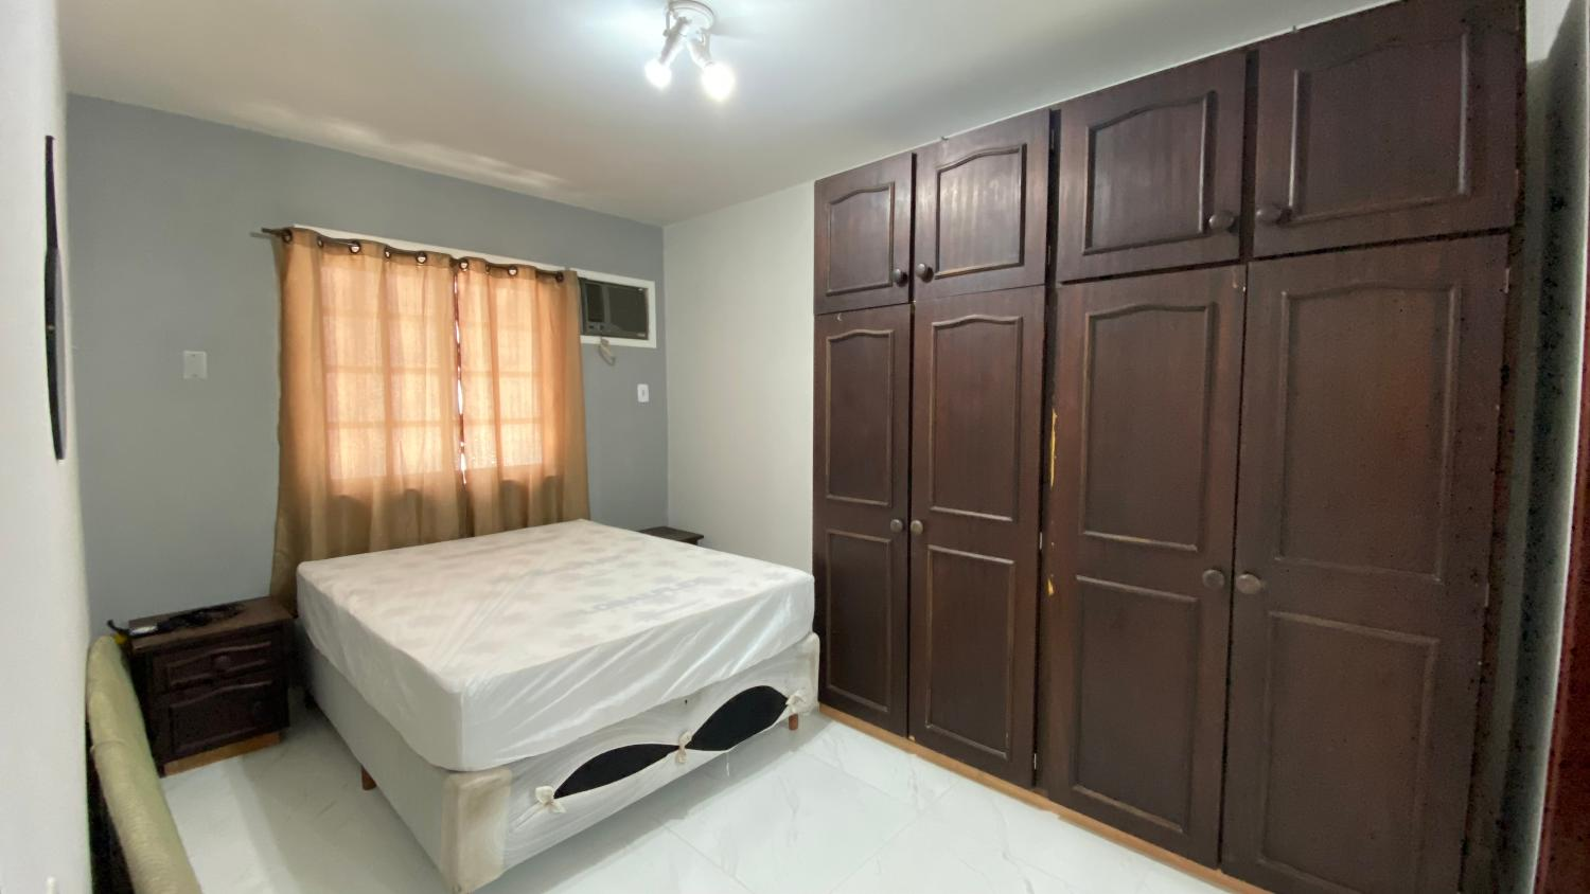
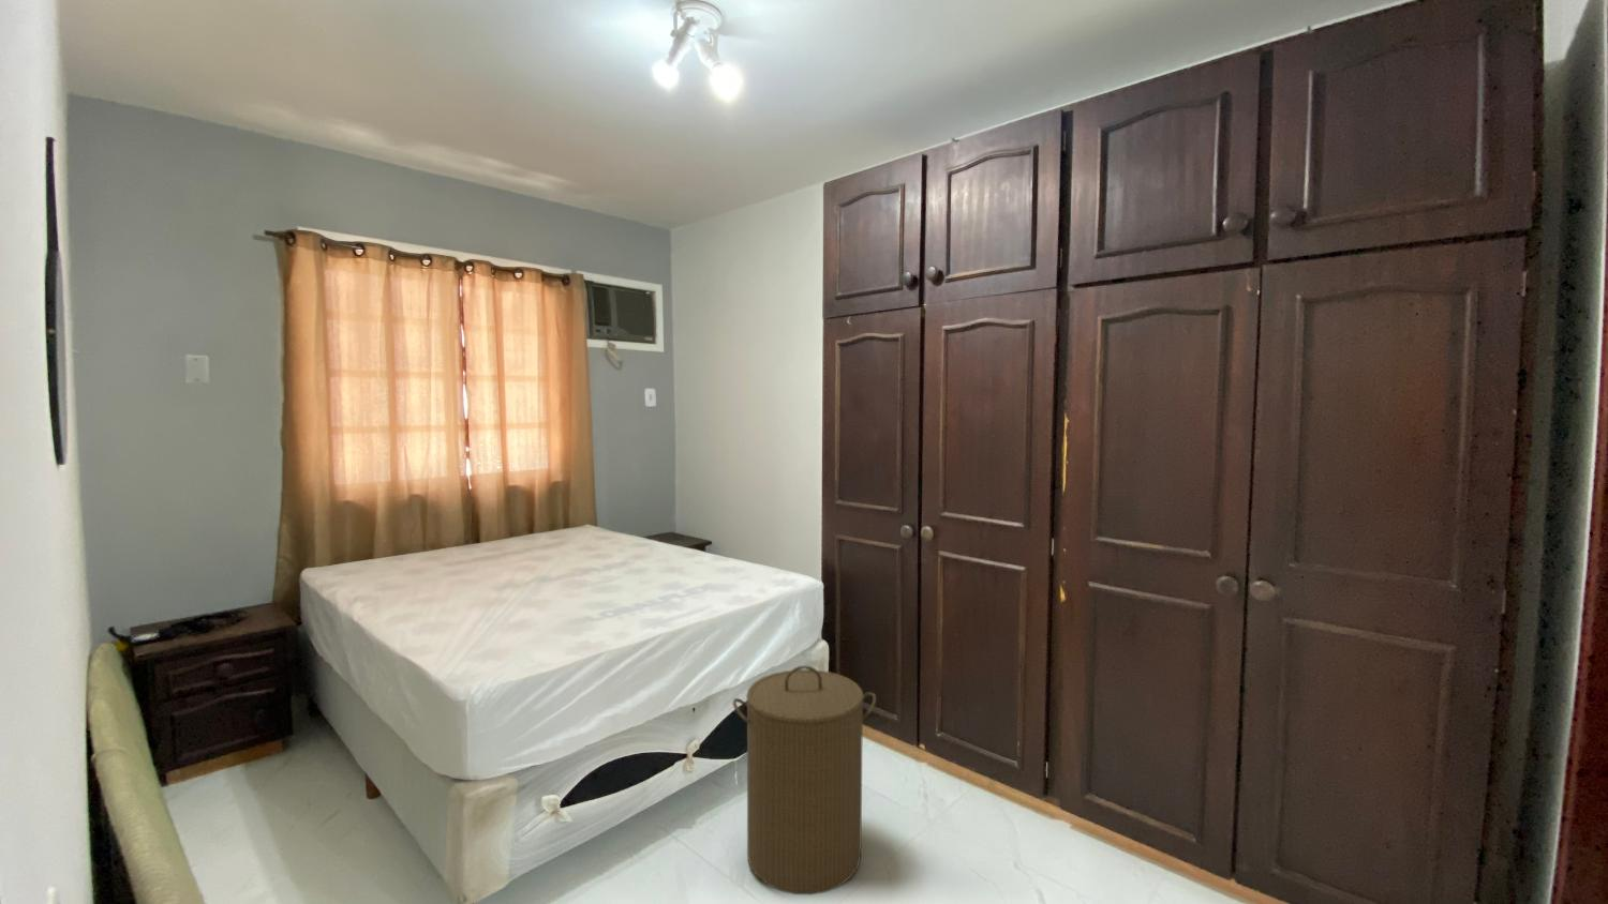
+ laundry hamper (804, 761)
